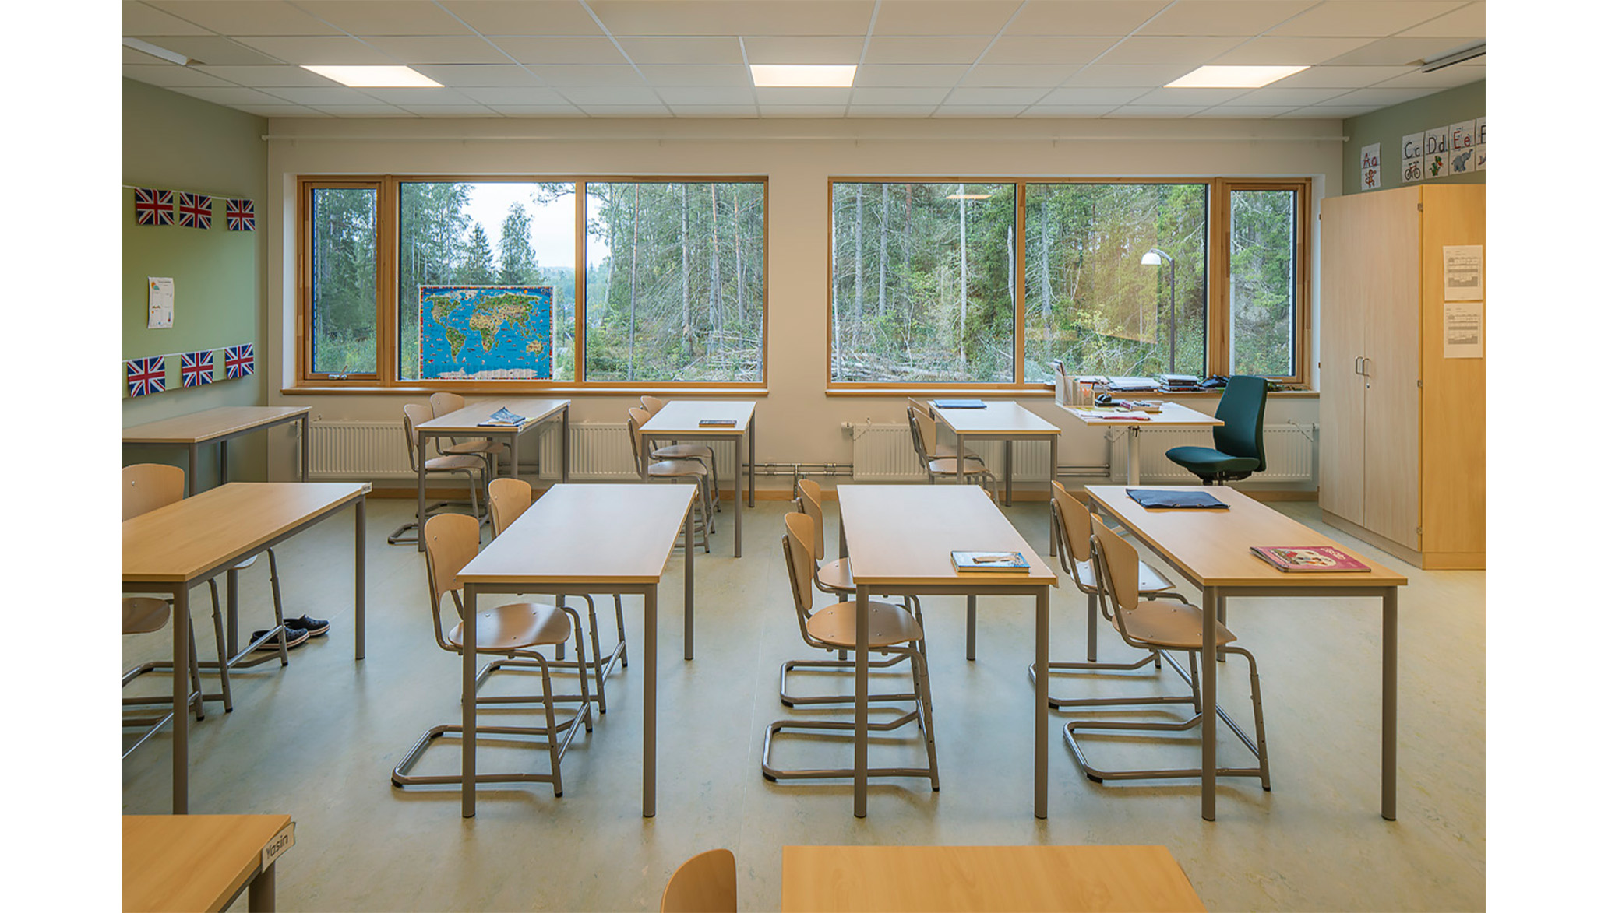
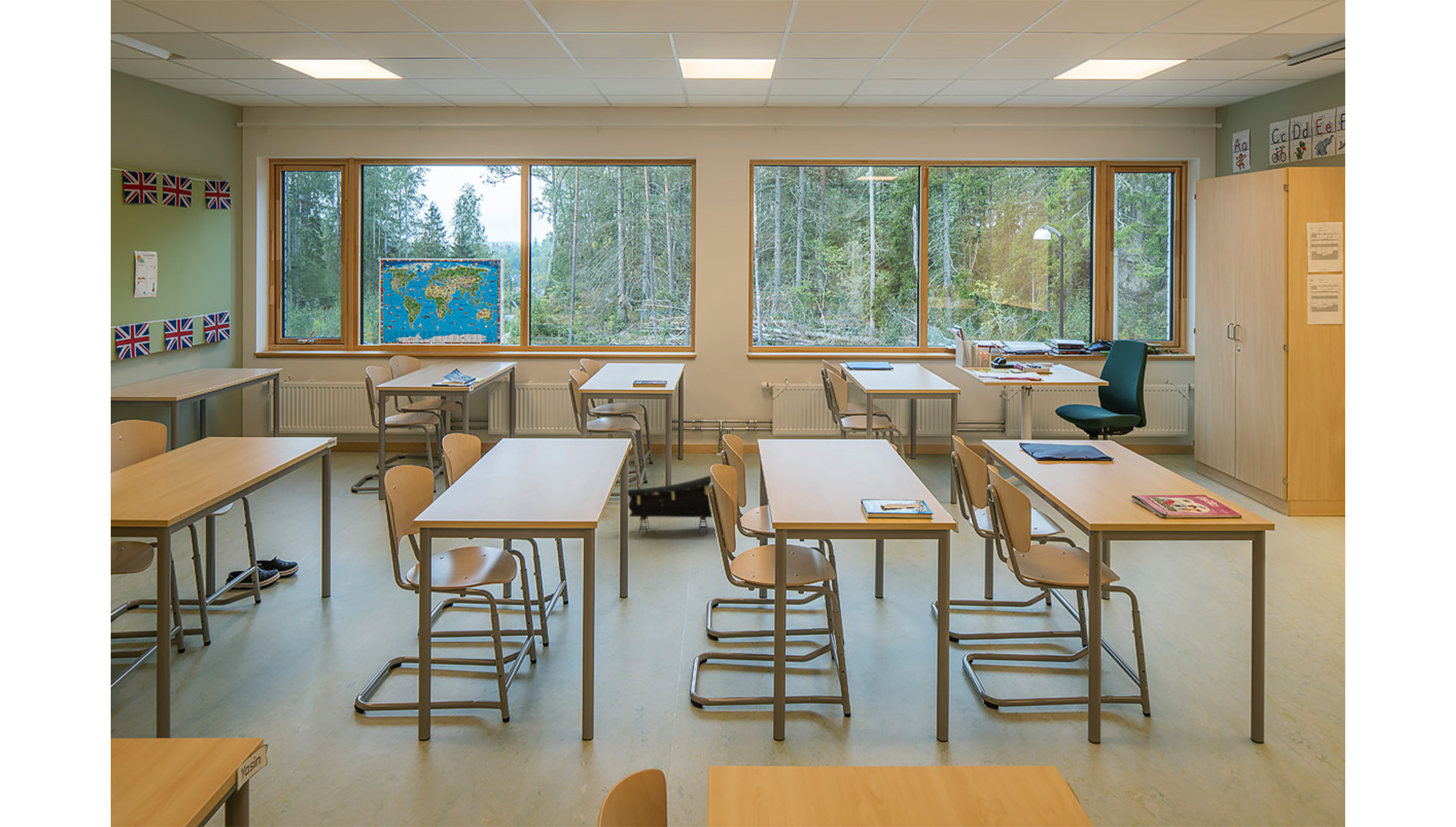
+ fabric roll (674, 502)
